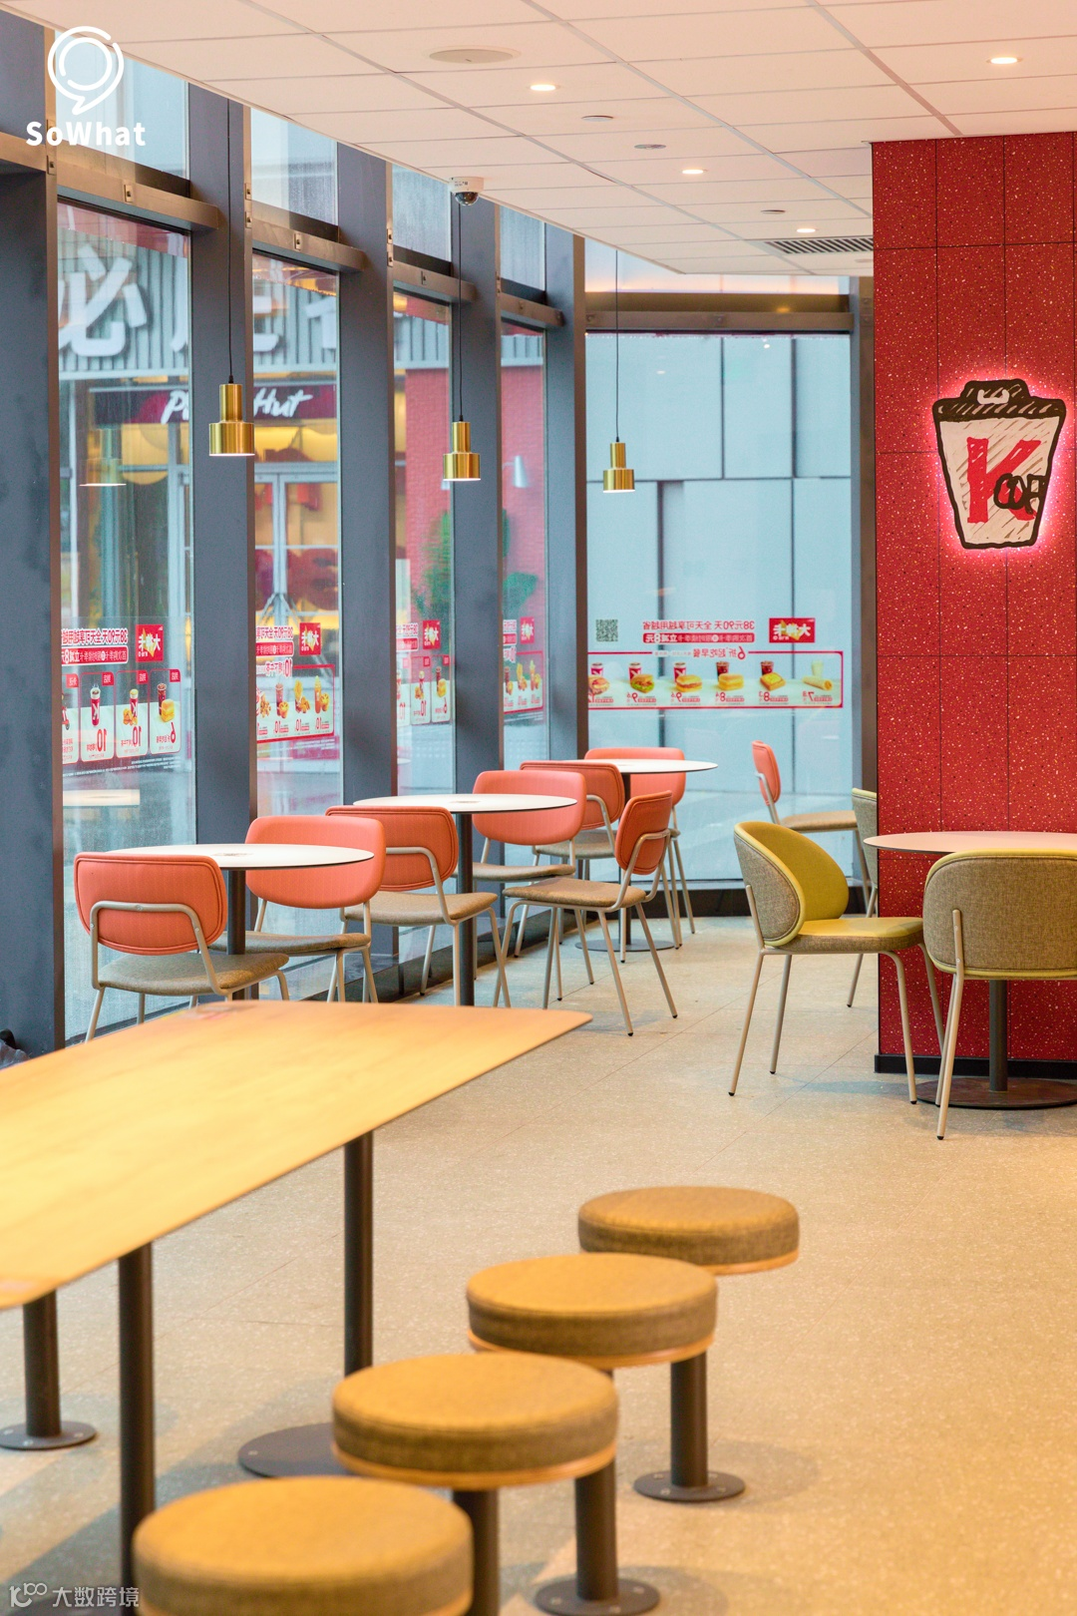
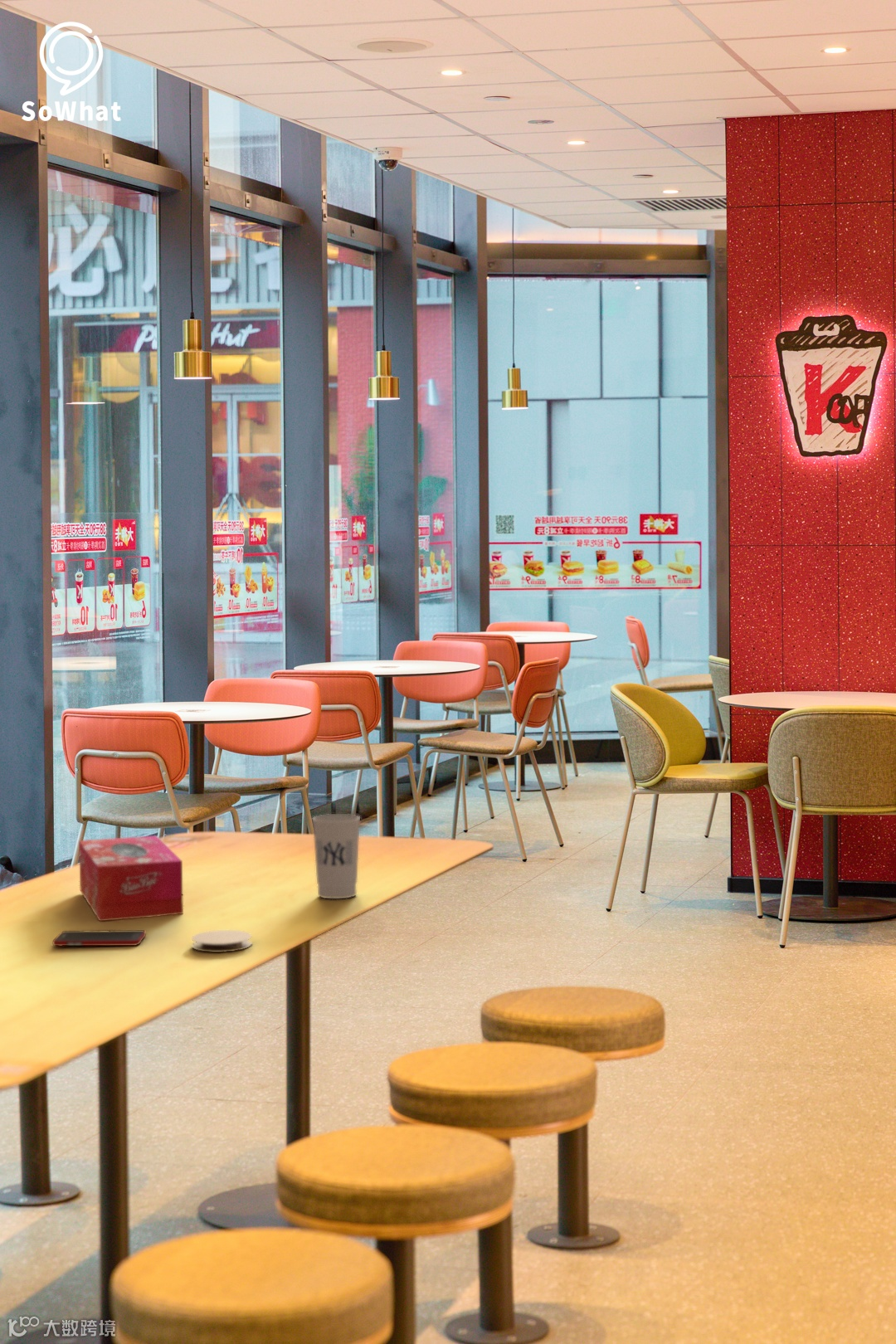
+ cup (336, 856)
+ cell phone (100, 938)
+ tissue box (129, 876)
+ coaster (222, 941)
